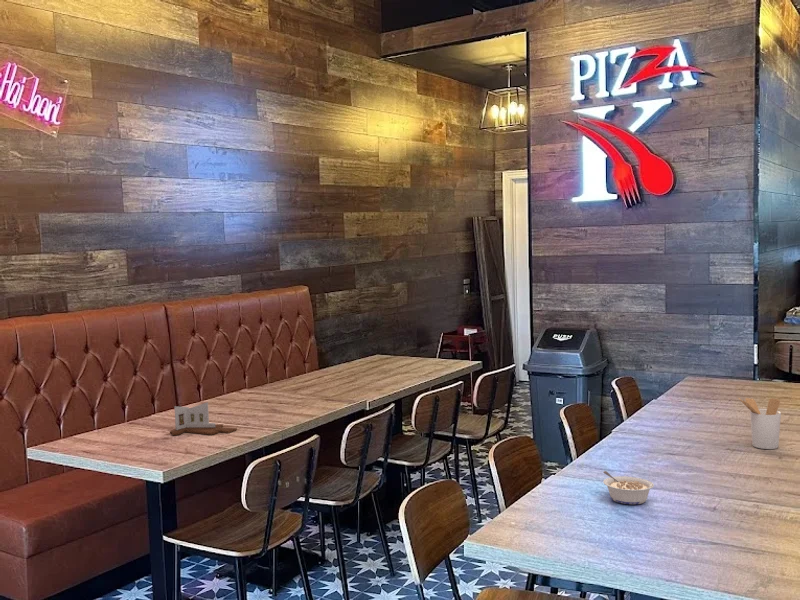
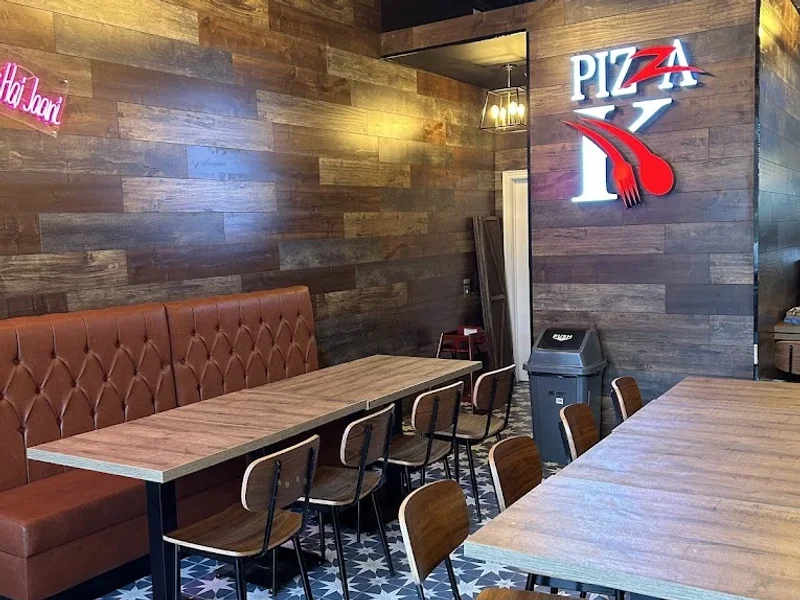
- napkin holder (200, 417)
- legume (626, 489)
- utensil holder (758, 421)
